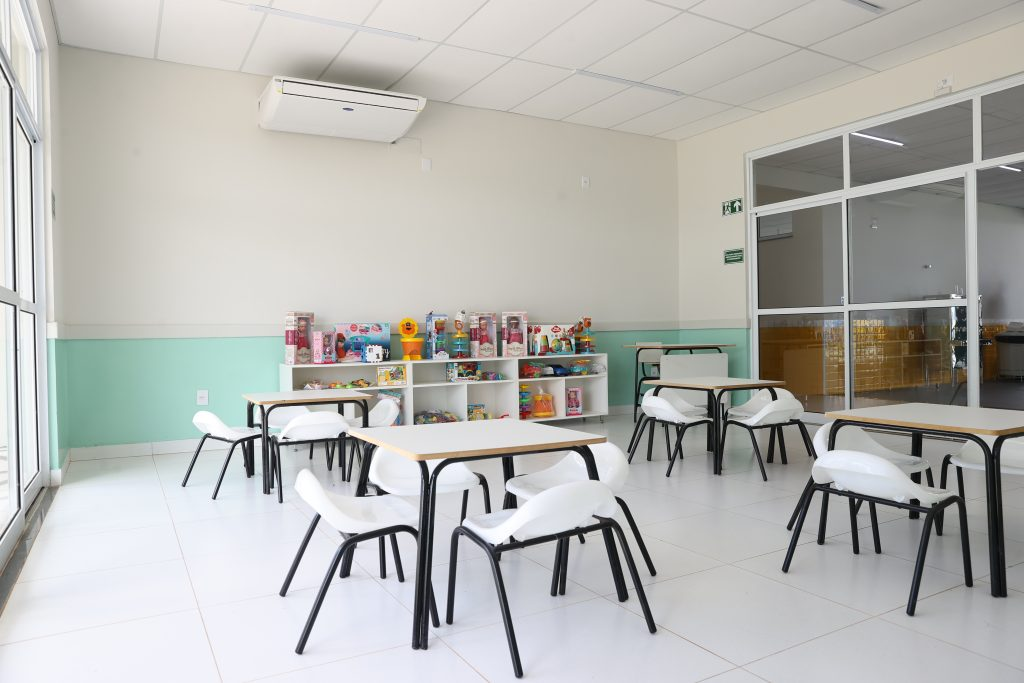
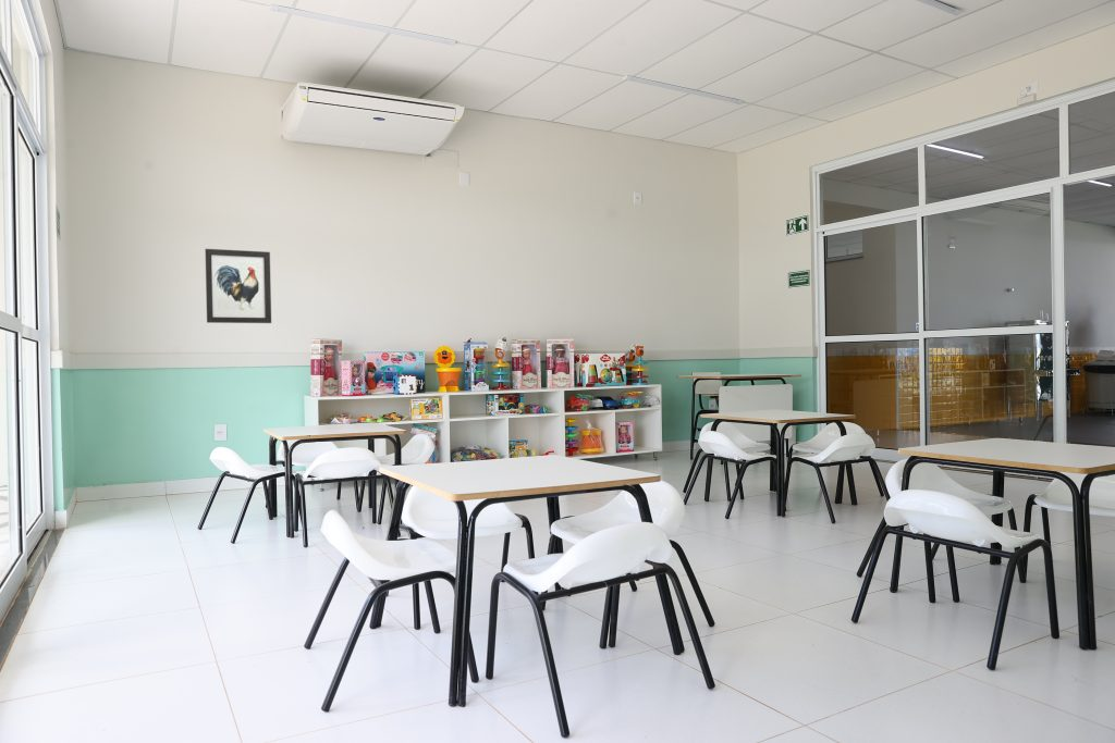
+ wall art (238, 286)
